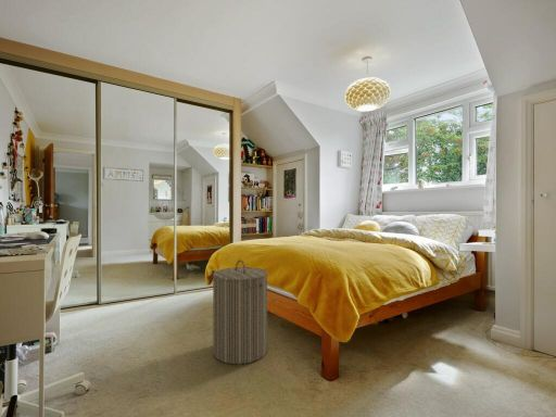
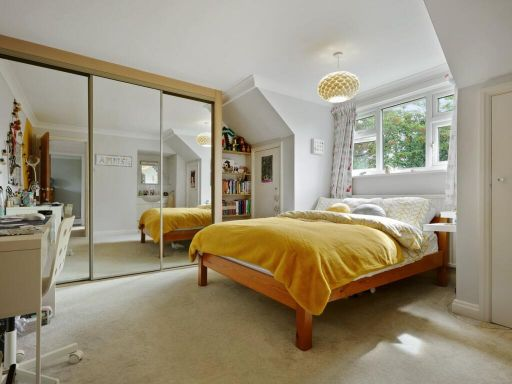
- laundry hamper (240, 305)
